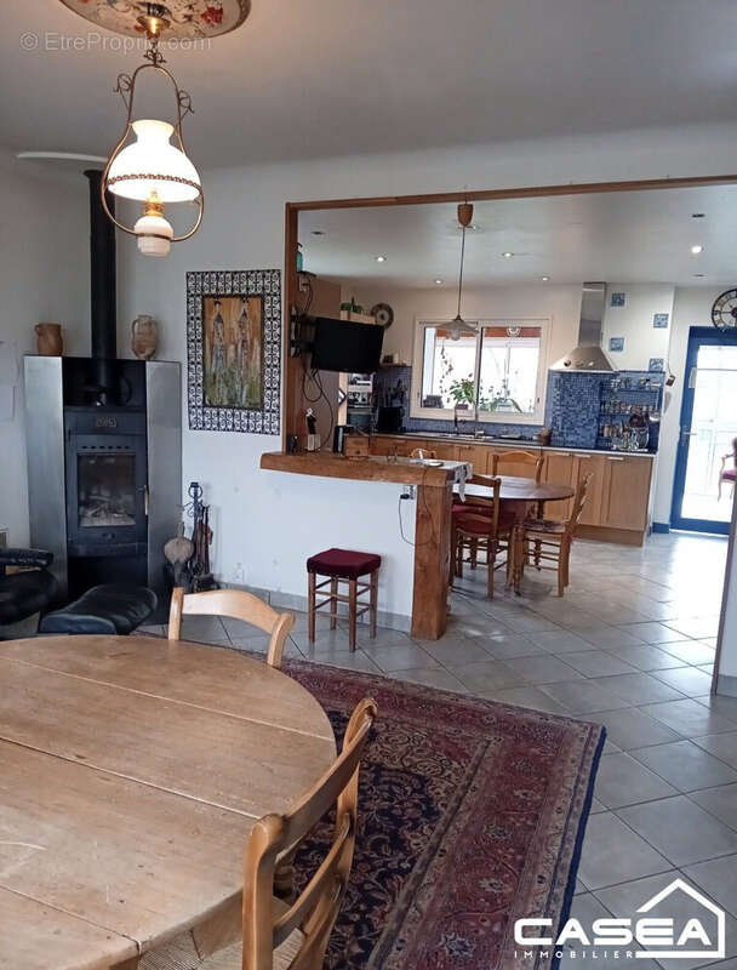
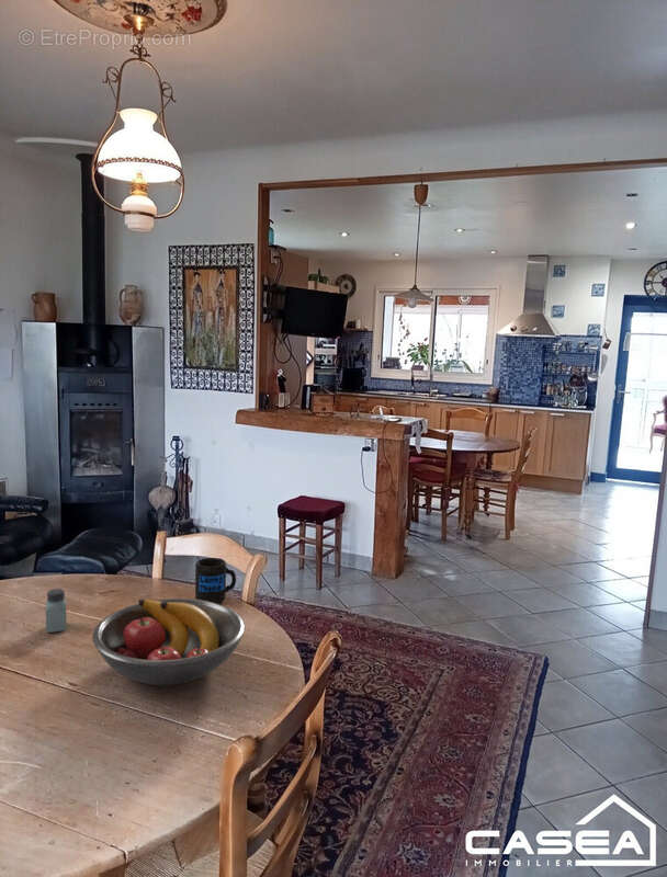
+ mug (215, 580)
+ fruit bowl (170, 641)
+ saltshaker (56, 610)
